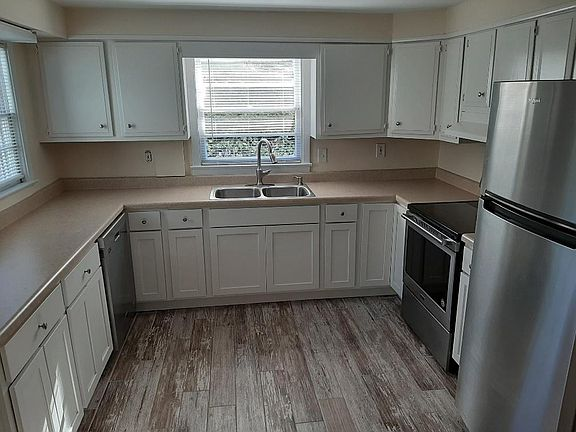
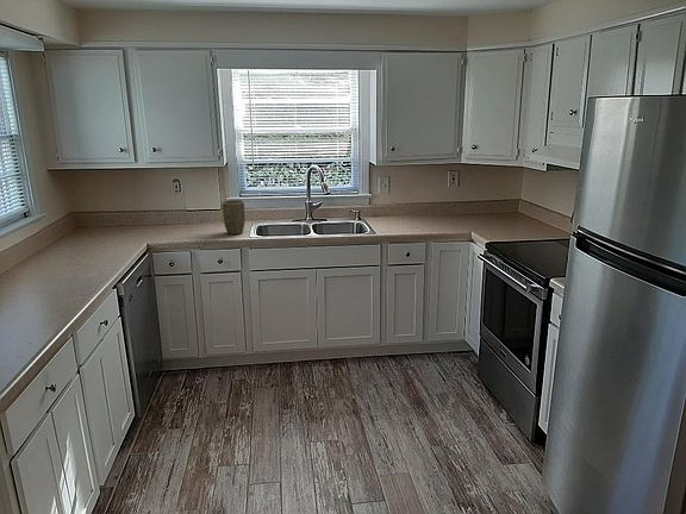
+ plant pot (233, 217)
